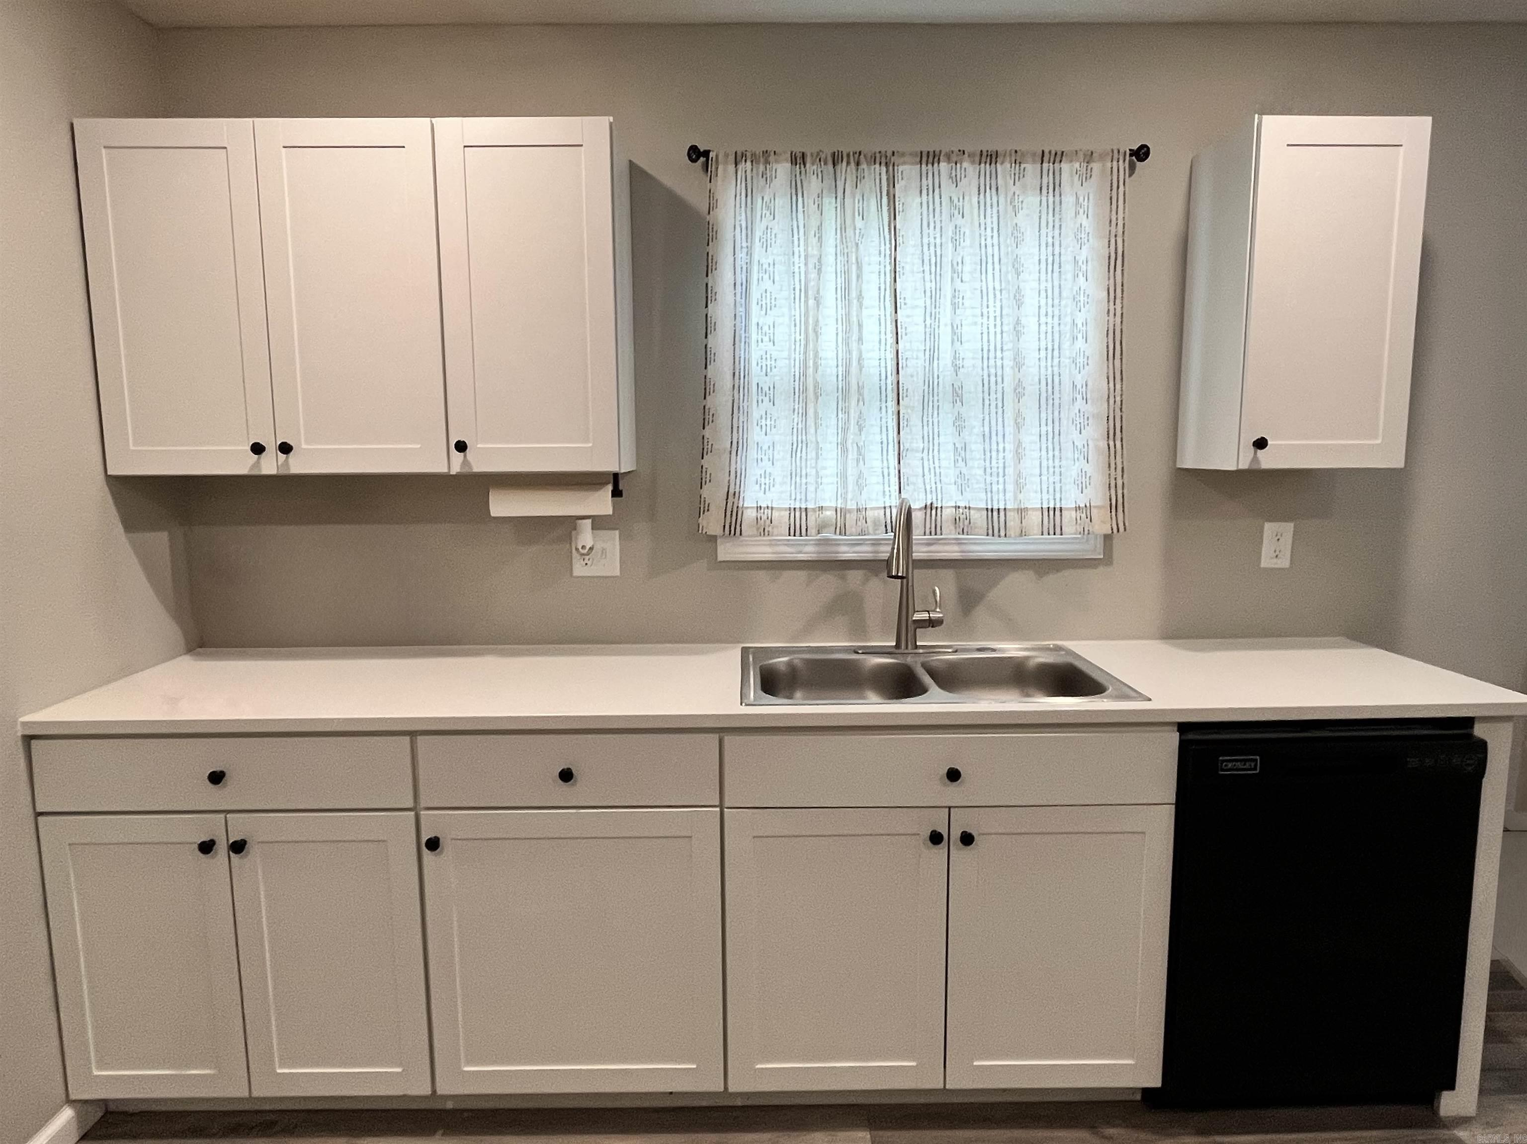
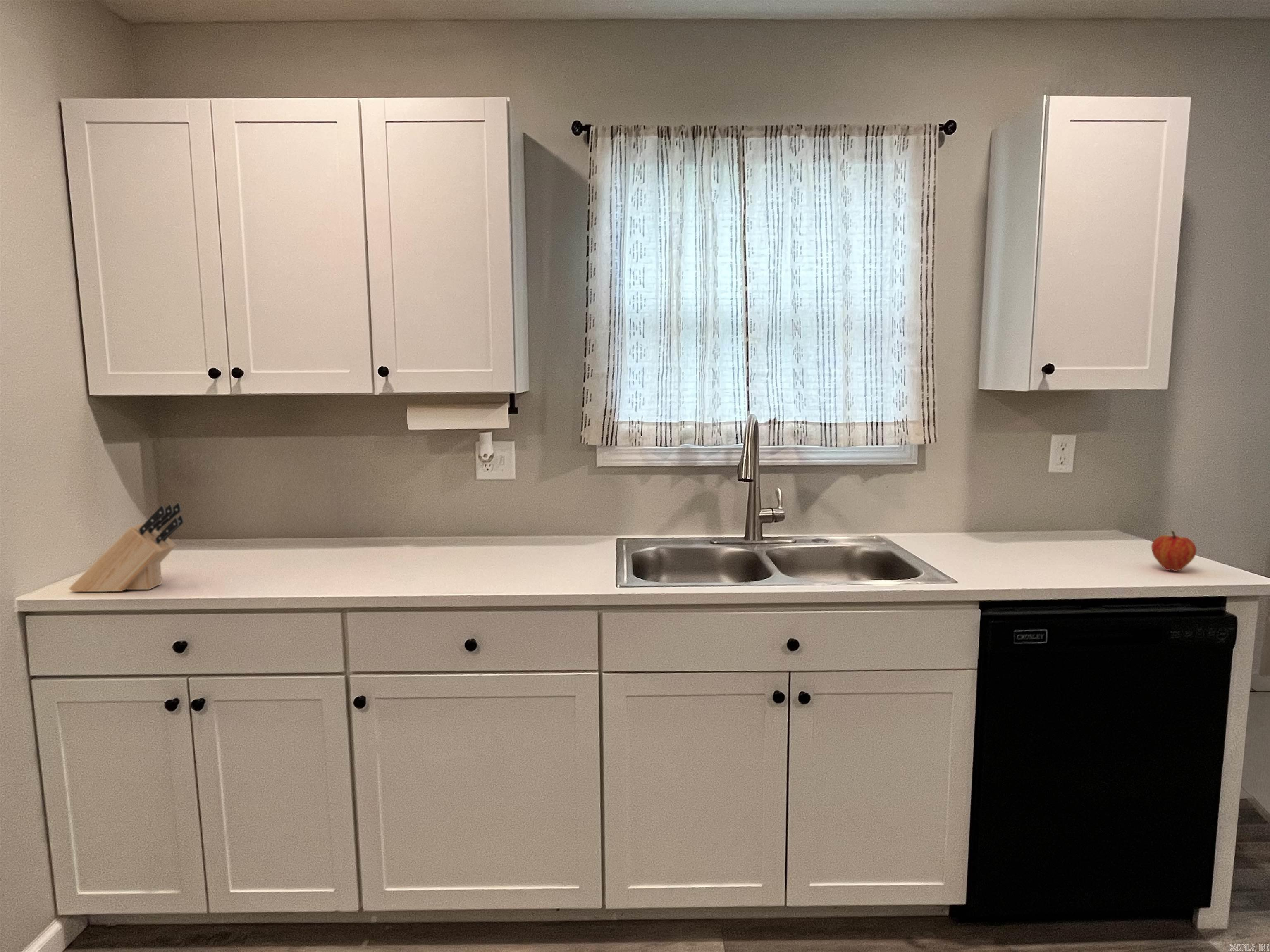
+ fruit (1173, 550)
+ knife block (130, 545)
